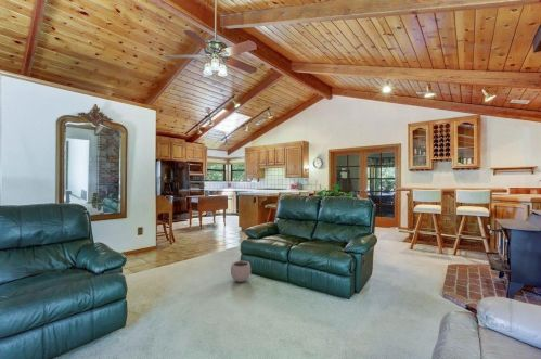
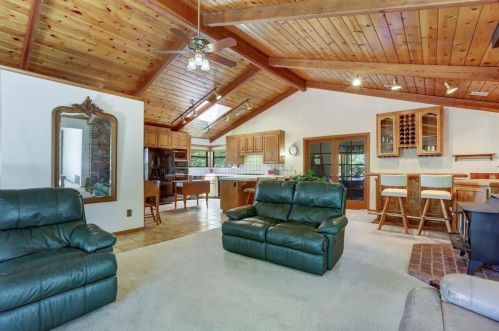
- plant pot (241, 268)
